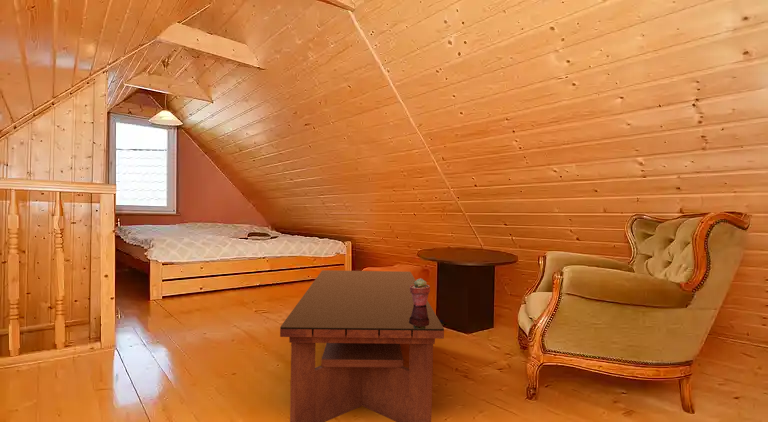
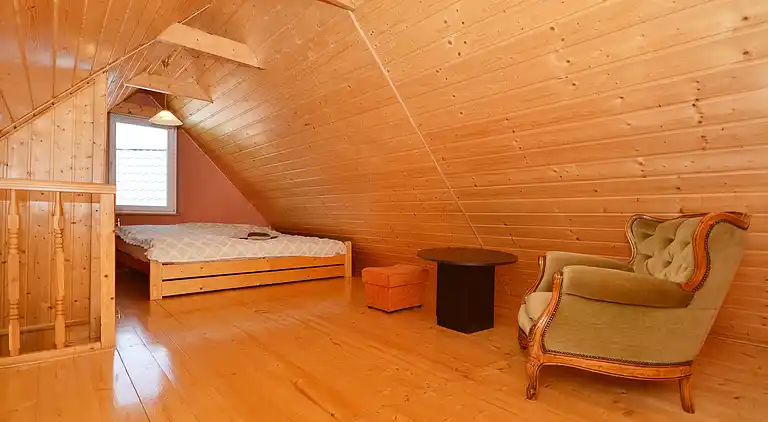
- potted succulent (419, 291)
- coffee table (364, 331)
